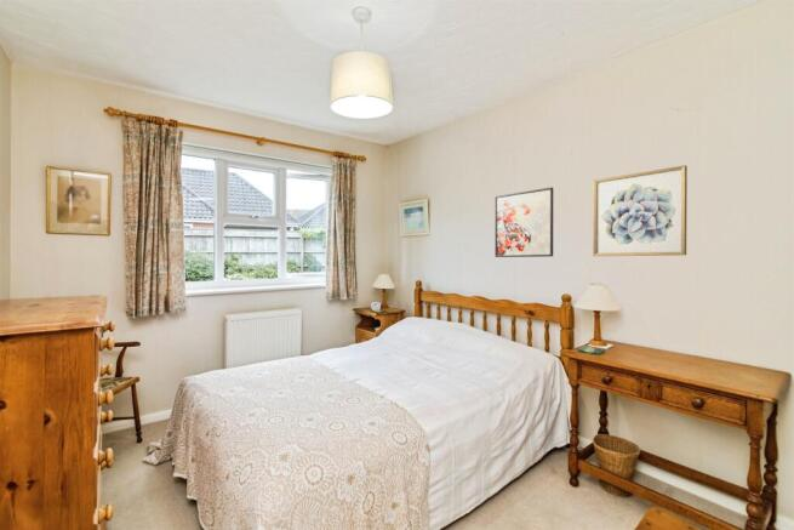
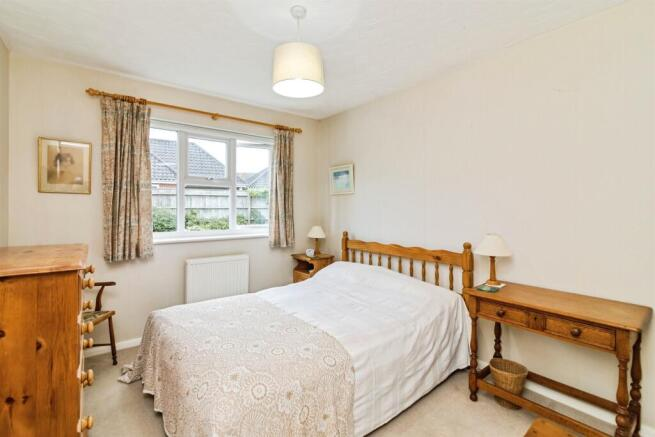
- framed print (521, 224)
- wall art (635, 215)
